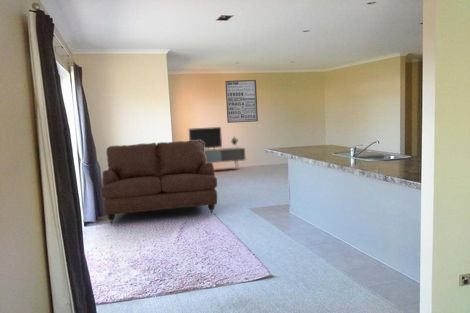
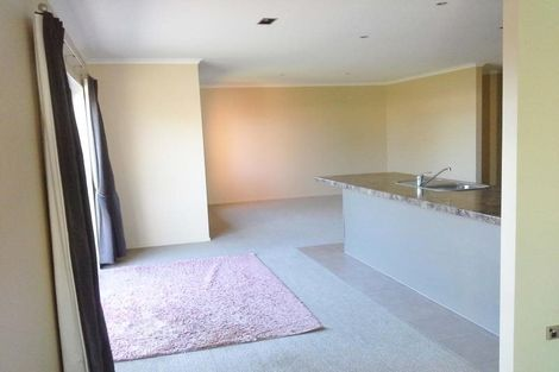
- wall art (241, 101)
- media console (206, 150)
- sofa (159, 177)
